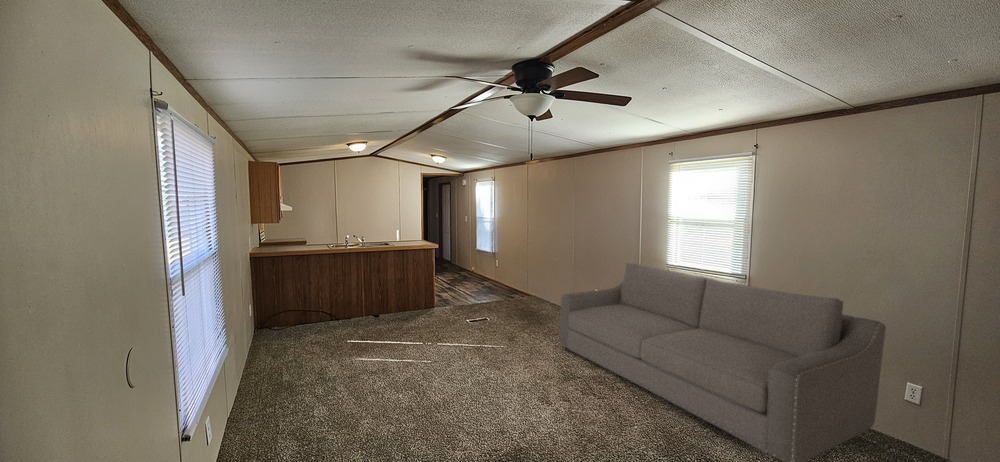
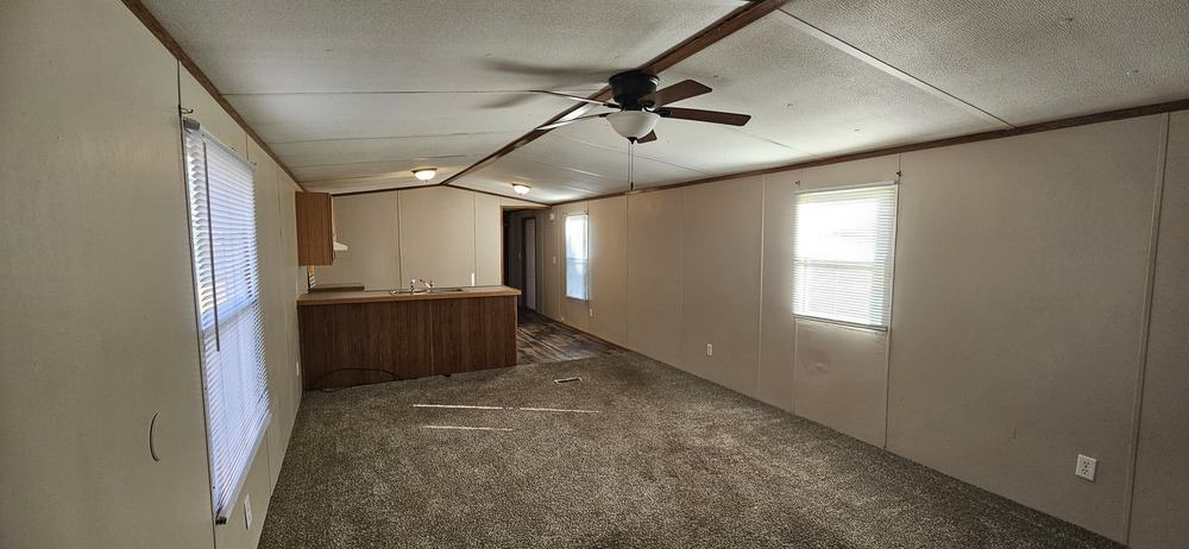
- sofa (683, 330)
